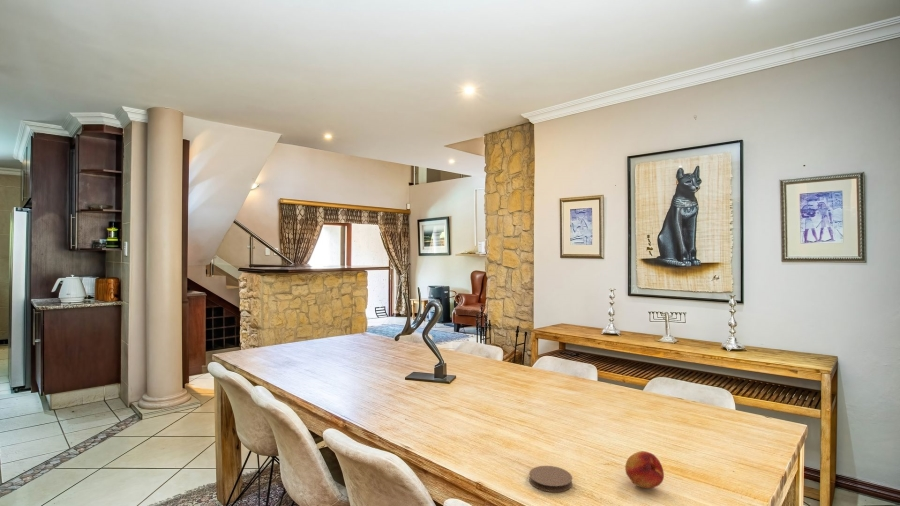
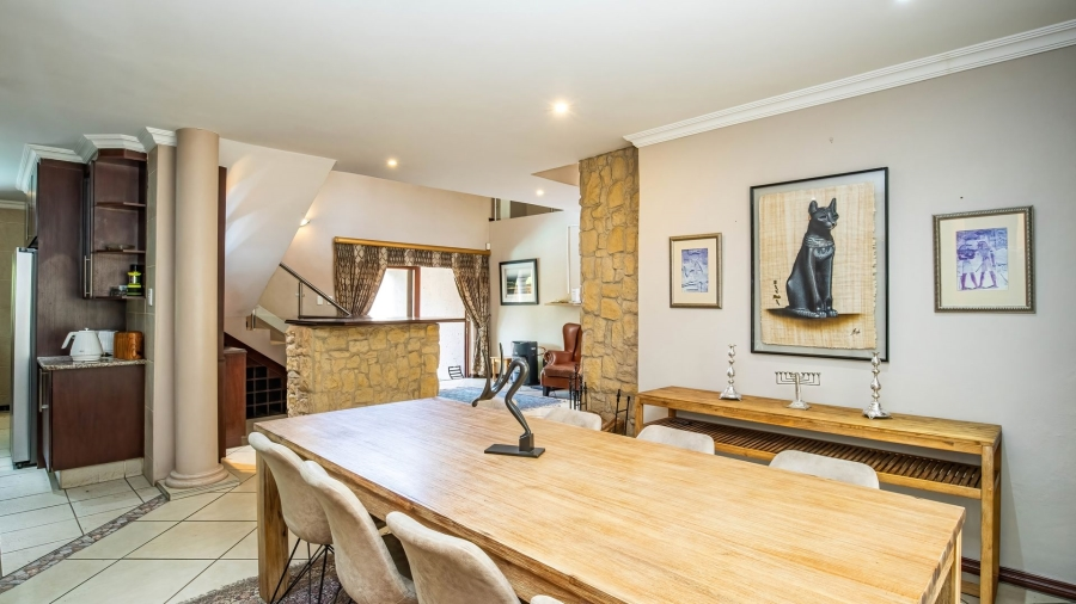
- coaster (550, 478)
- fruit (643, 469)
